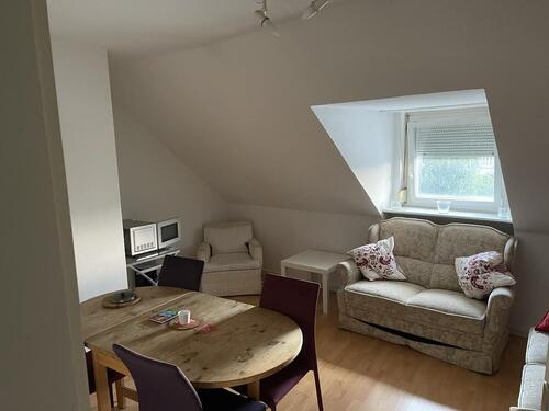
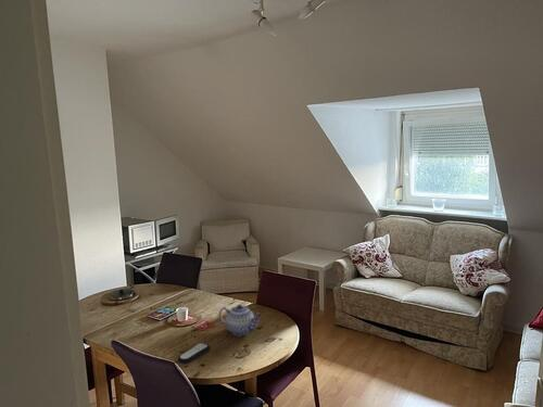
+ remote control (193, 352)
+ teapot (239, 317)
